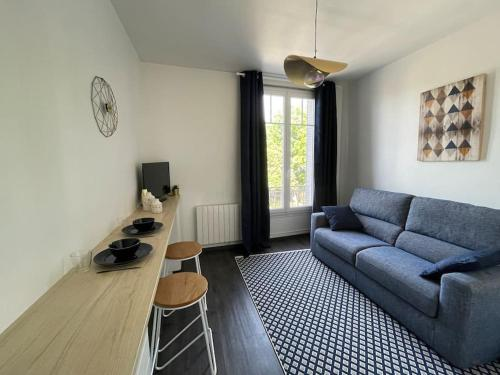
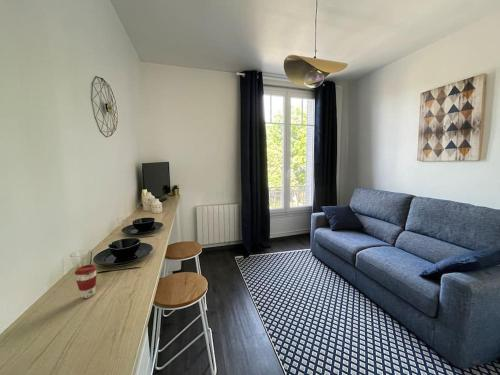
+ coffee cup (87, 281)
